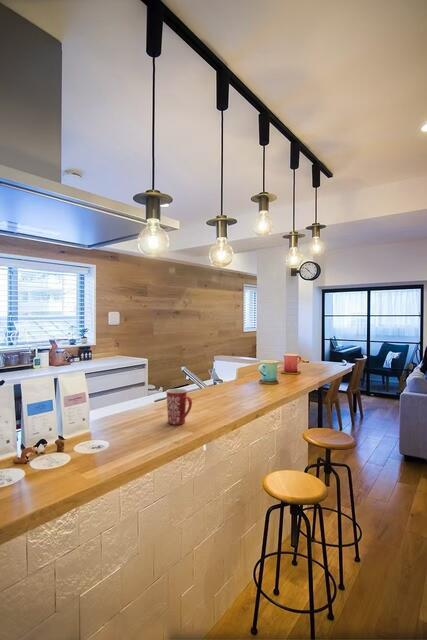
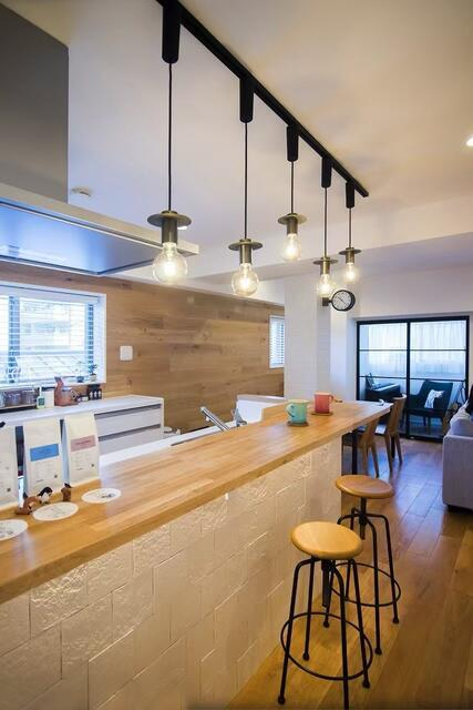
- mug (179, 407)
